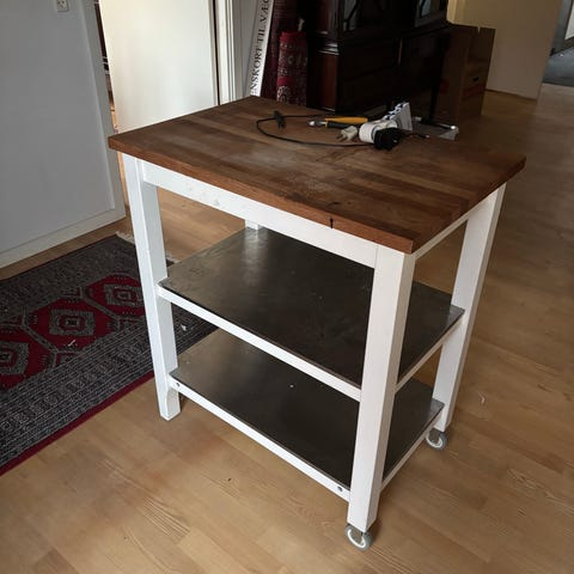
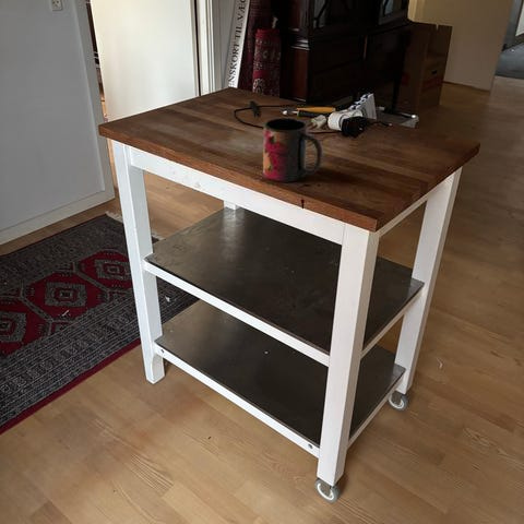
+ mug (293, 151)
